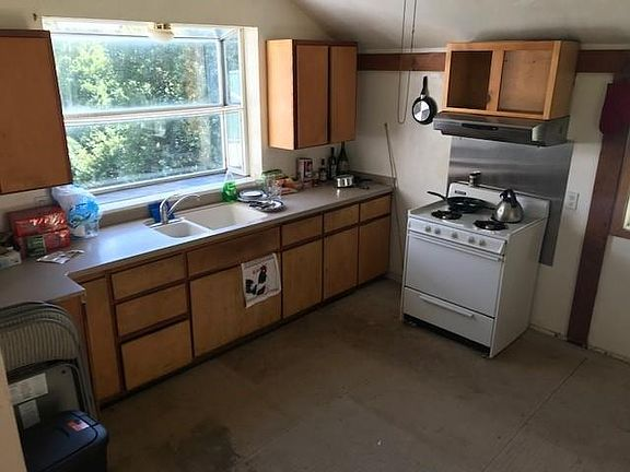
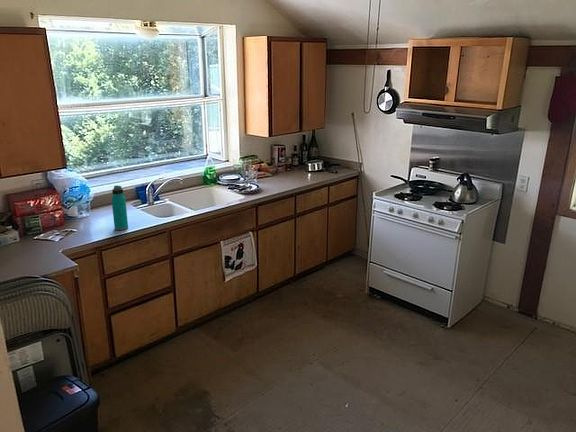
+ water bottle (119, 207)
